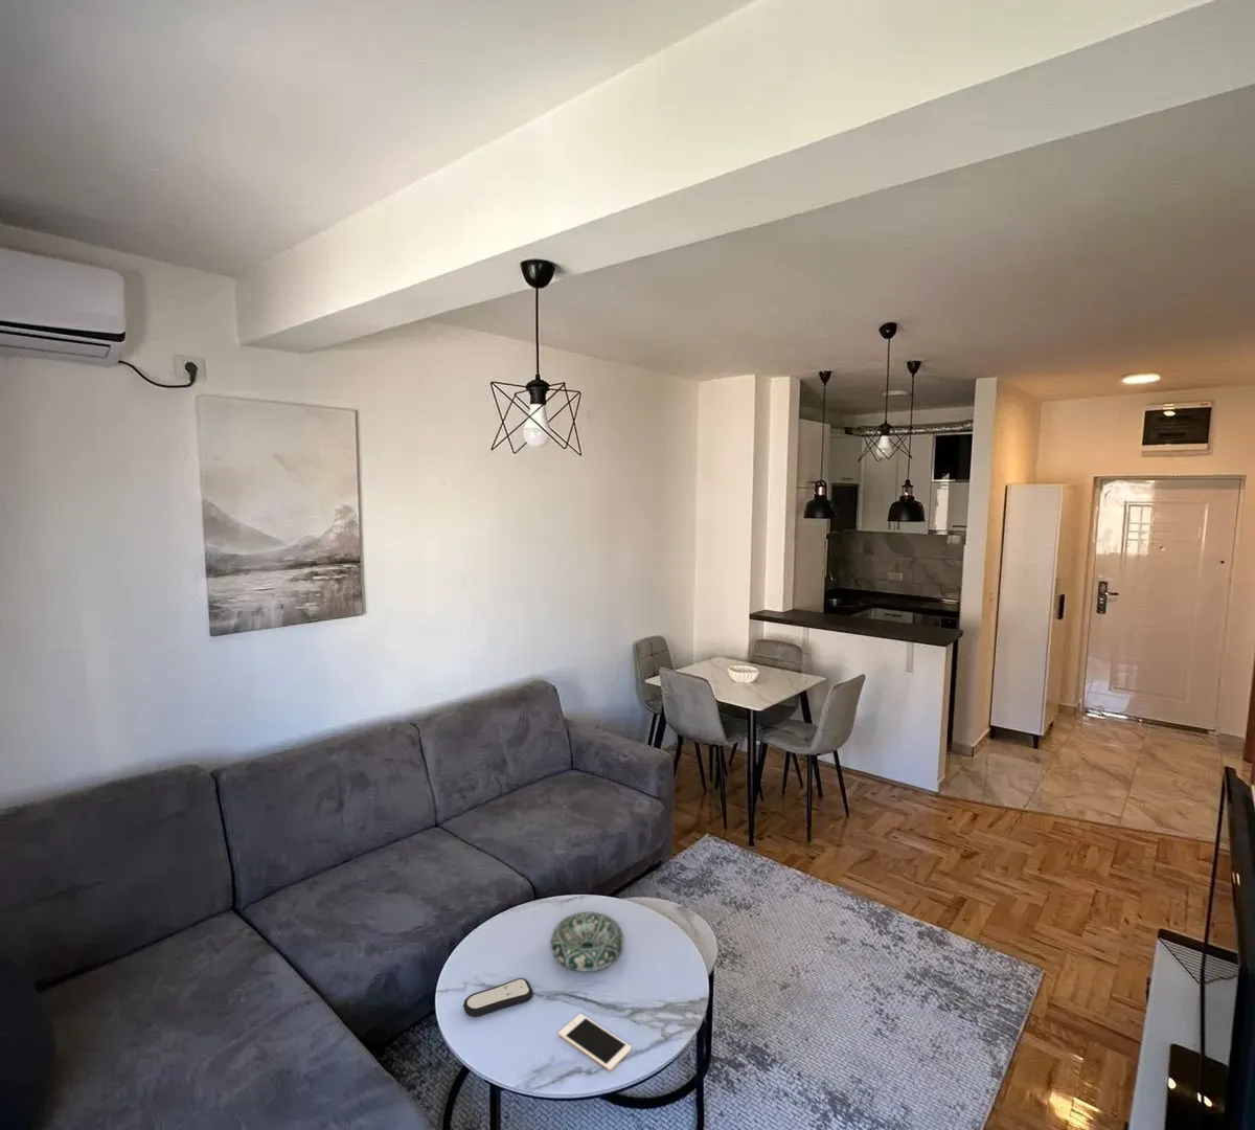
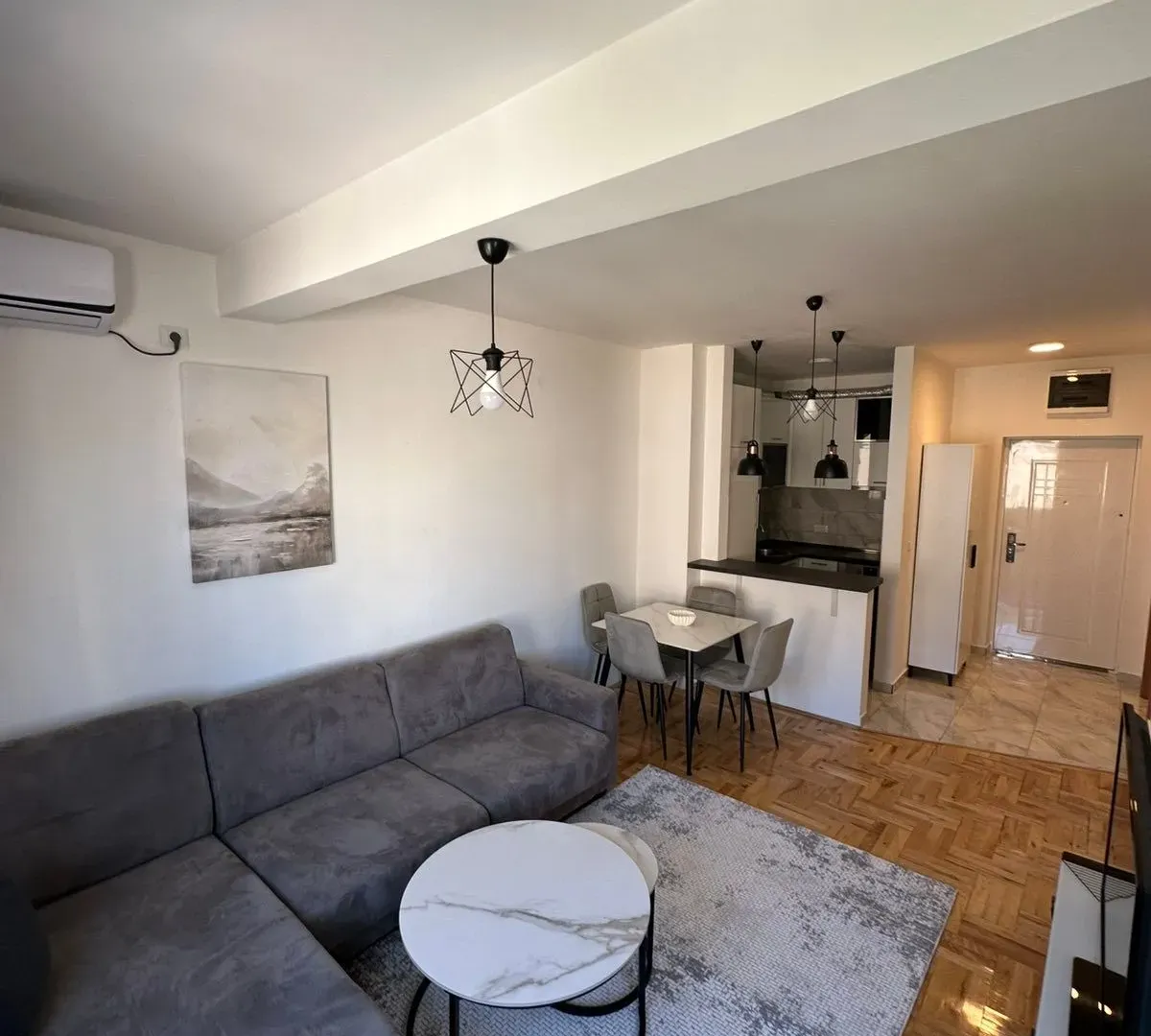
- remote control (498, 997)
- decorative bowl (587, 940)
- cell phone (594, 1041)
